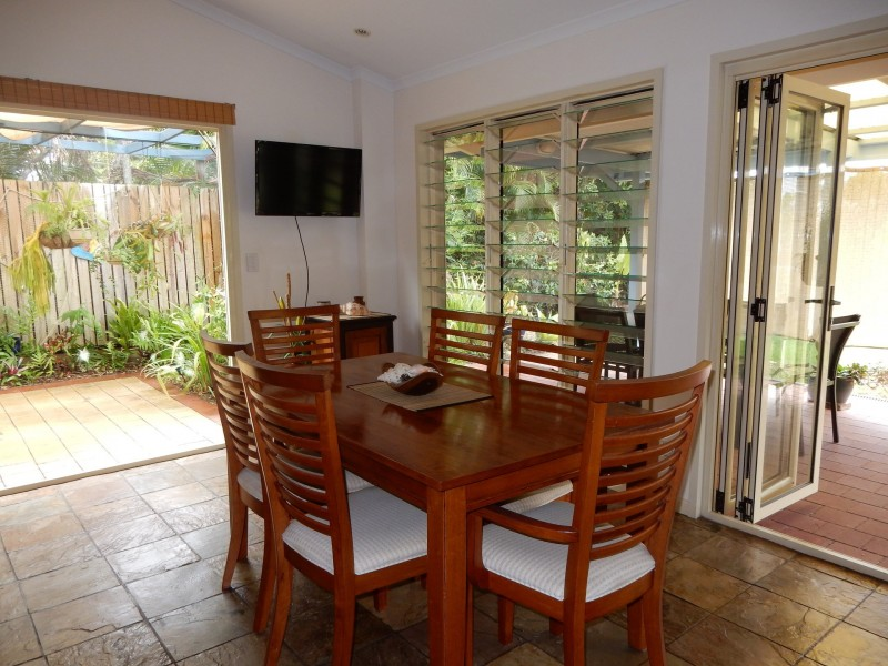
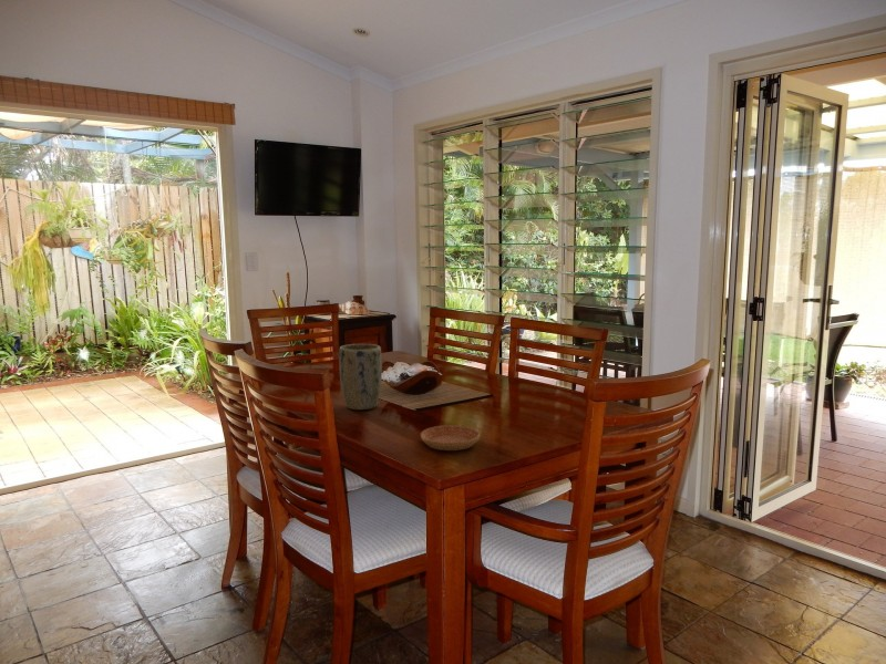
+ saucer (450, 438)
+ plant pot (360, 376)
